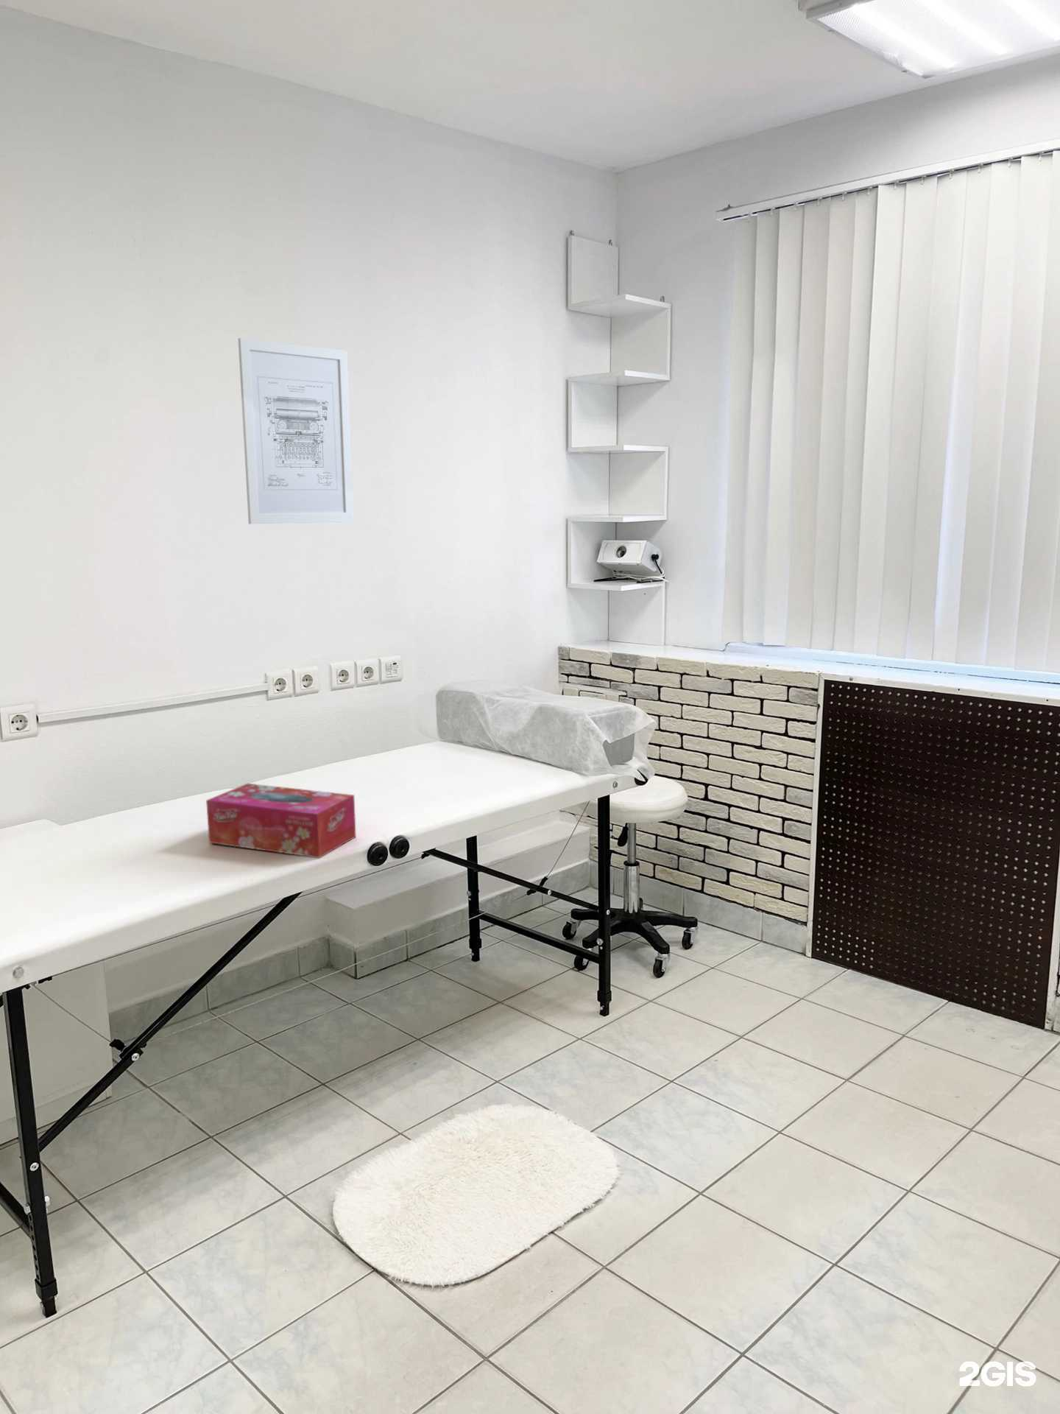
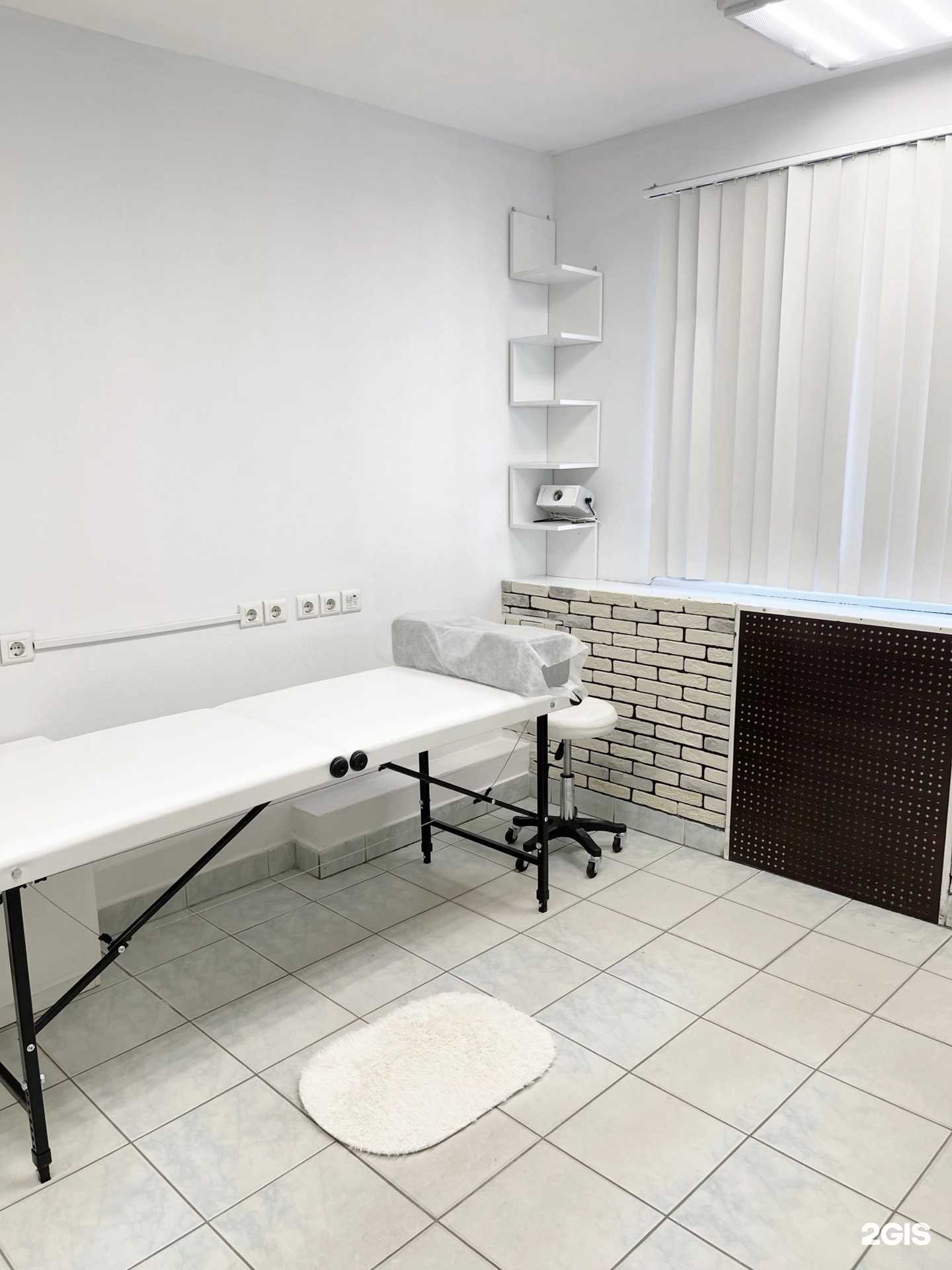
- tissue box (282, 818)
- wall art (298, 435)
